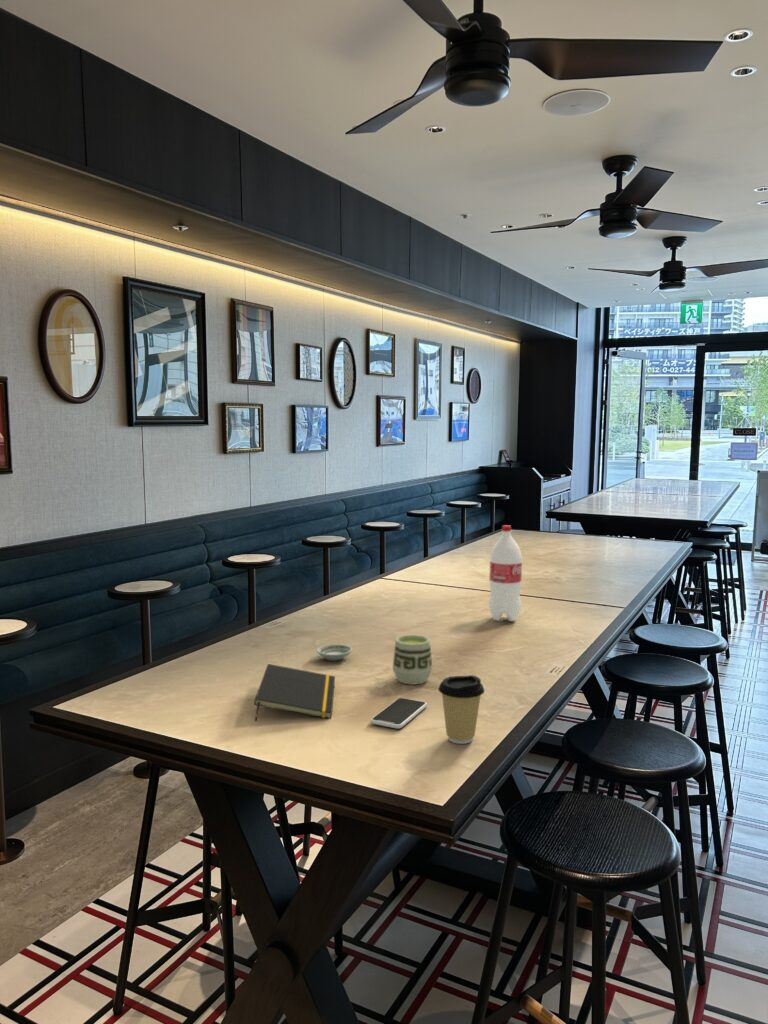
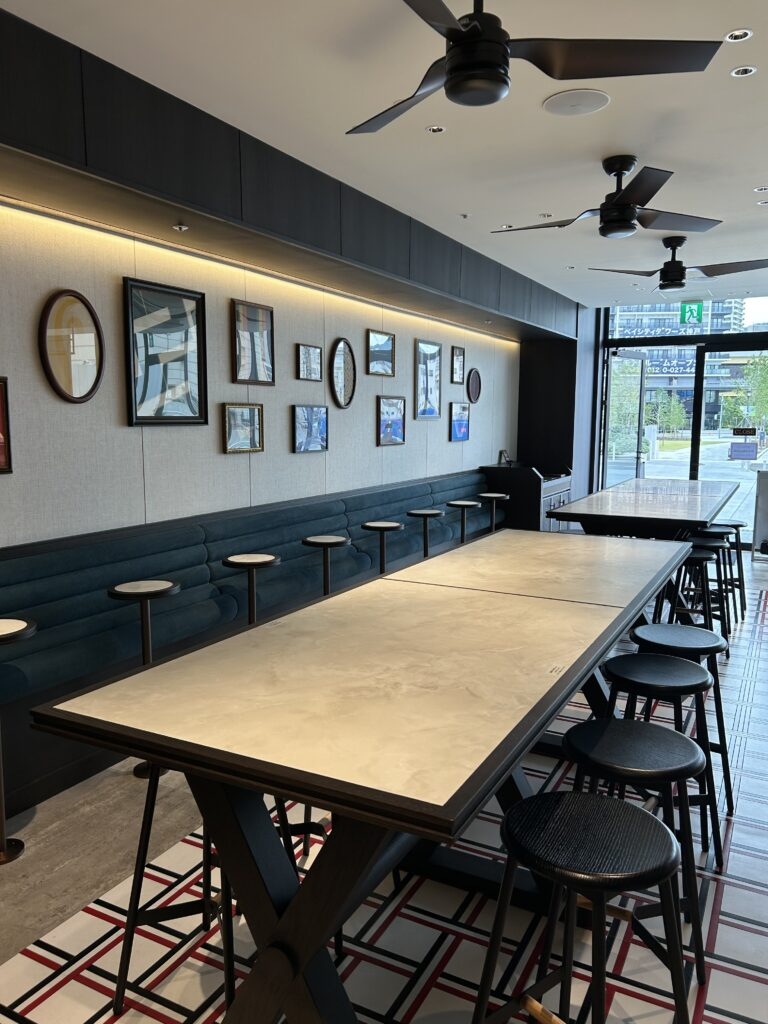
- smartphone (399, 712)
- notepad (297, 689)
- coffee cup (460, 709)
- cup (412, 659)
- bottle (505, 572)
- saucer (334, 653)
